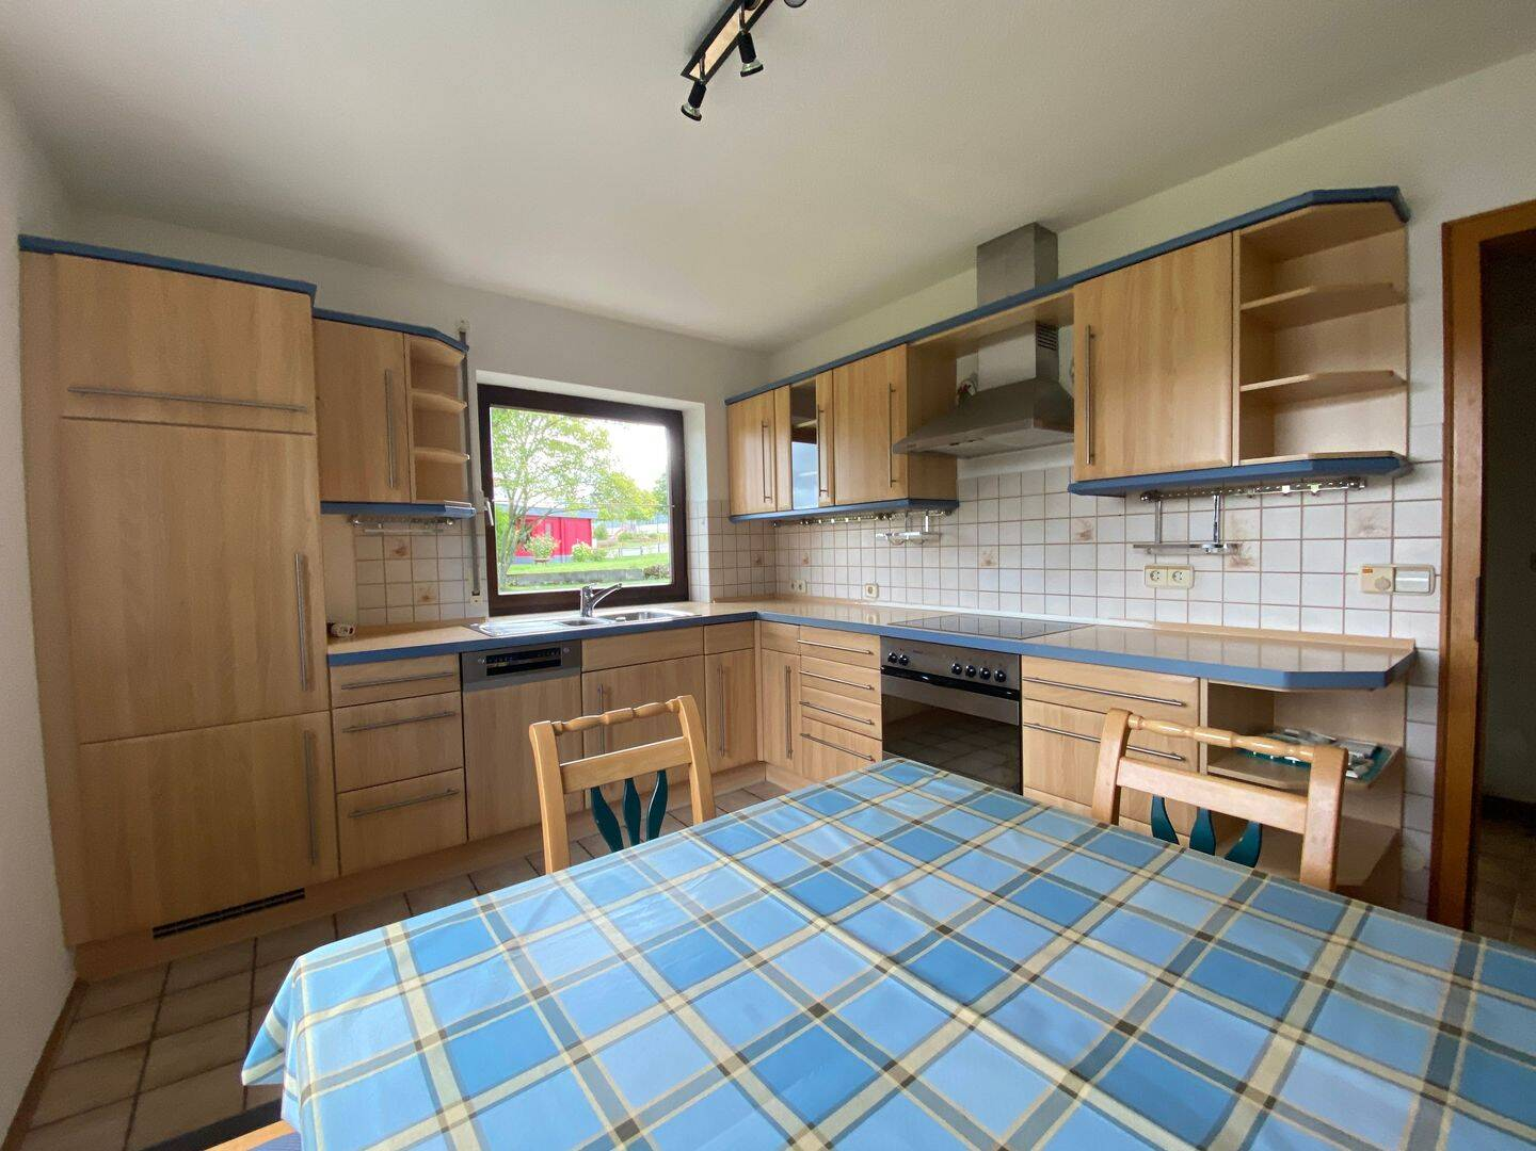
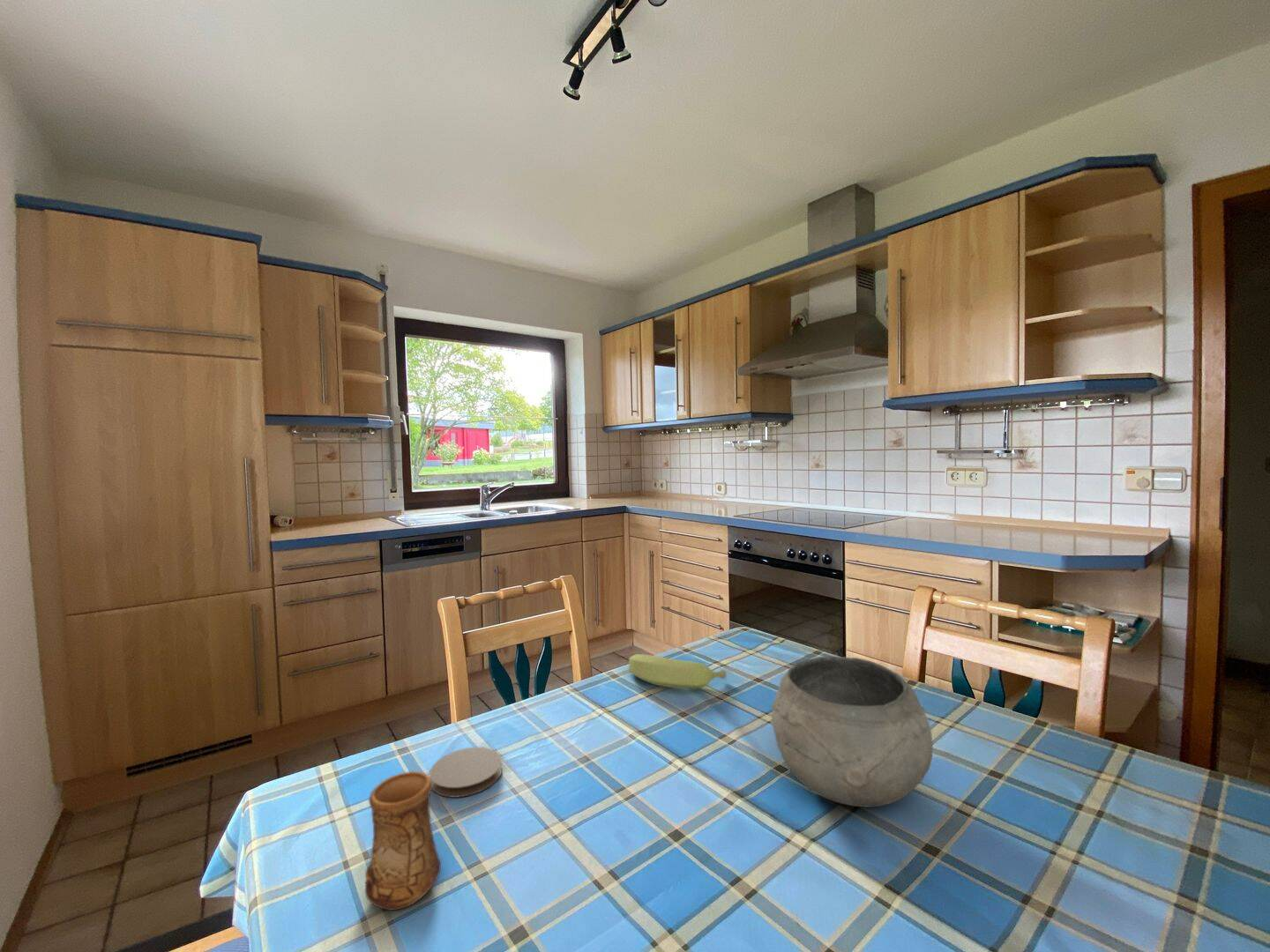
+ banana (676, 666)
+ bowl (848, 731)
+ cup (402, 837)
+ coaster (467, 770)
